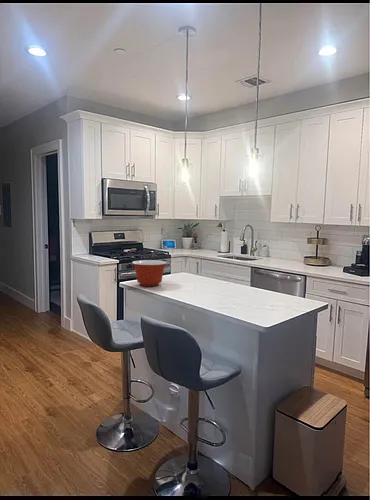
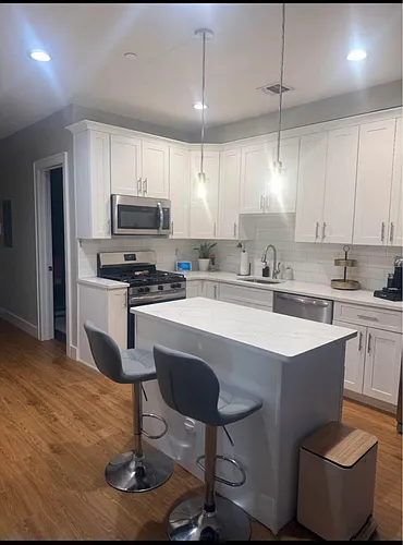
- mixing bowl (149, 273)
